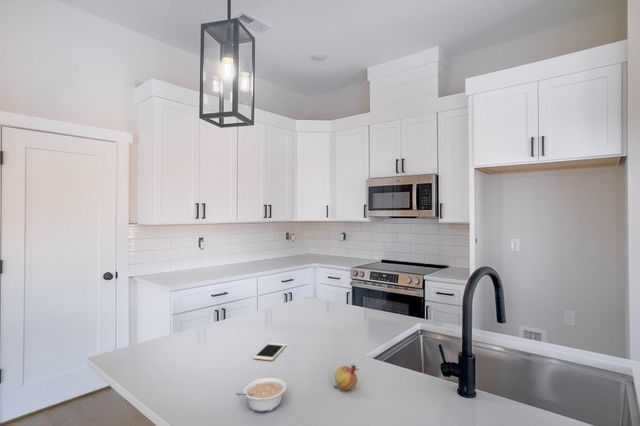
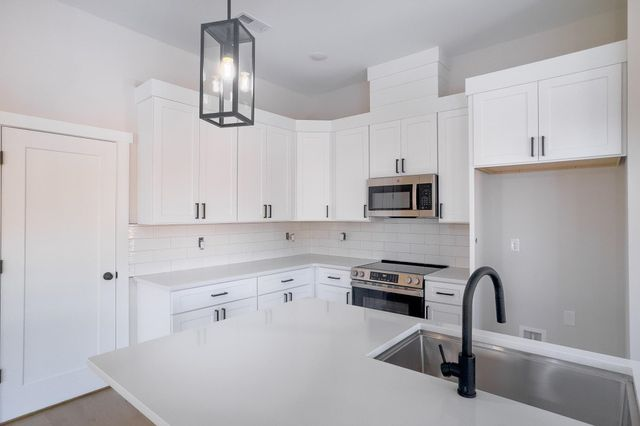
- fruit (346, 376)
- cell phone (270, 351)
- legume (264, 394)
